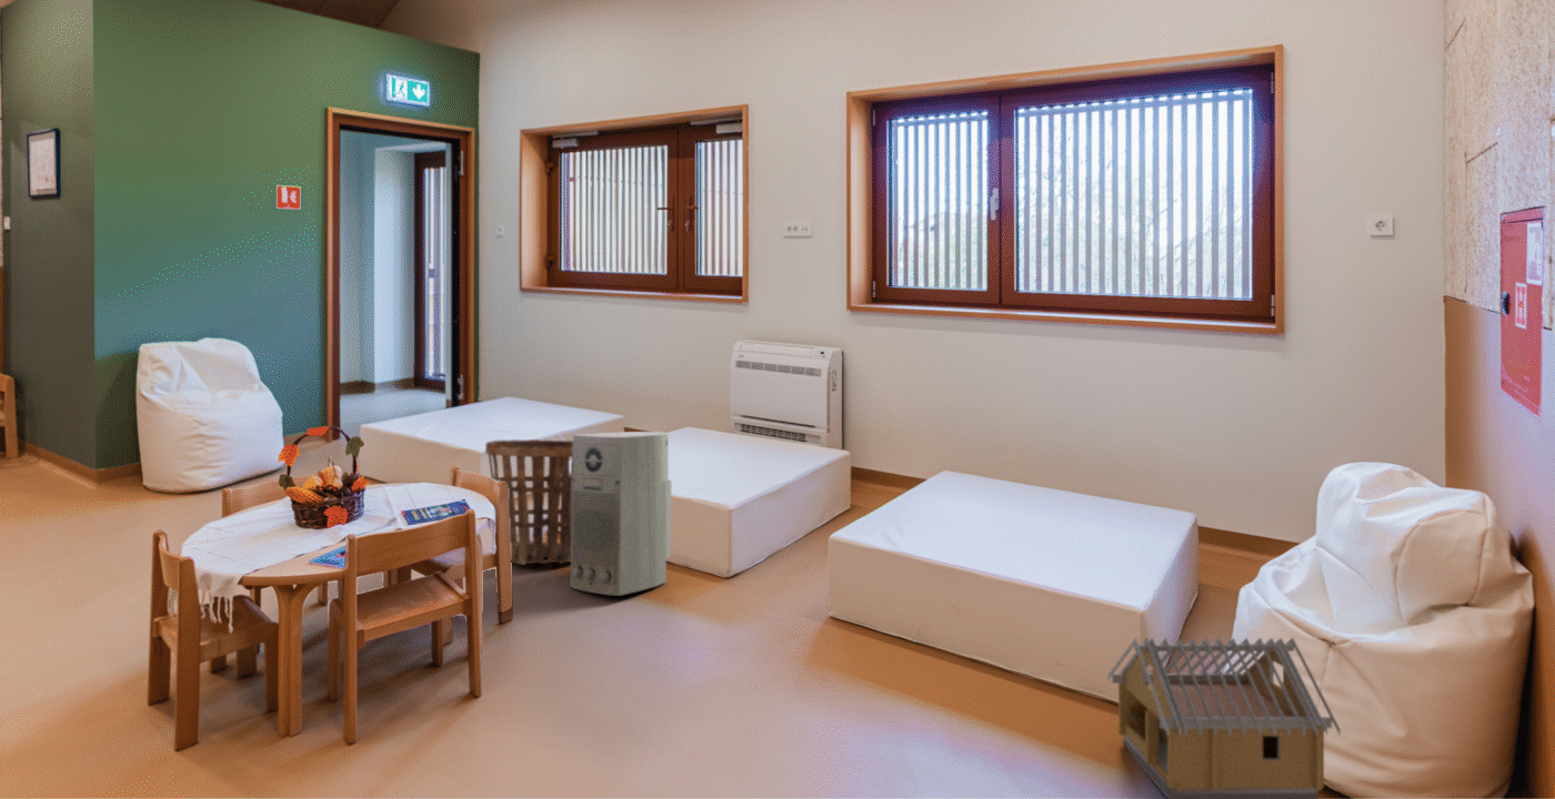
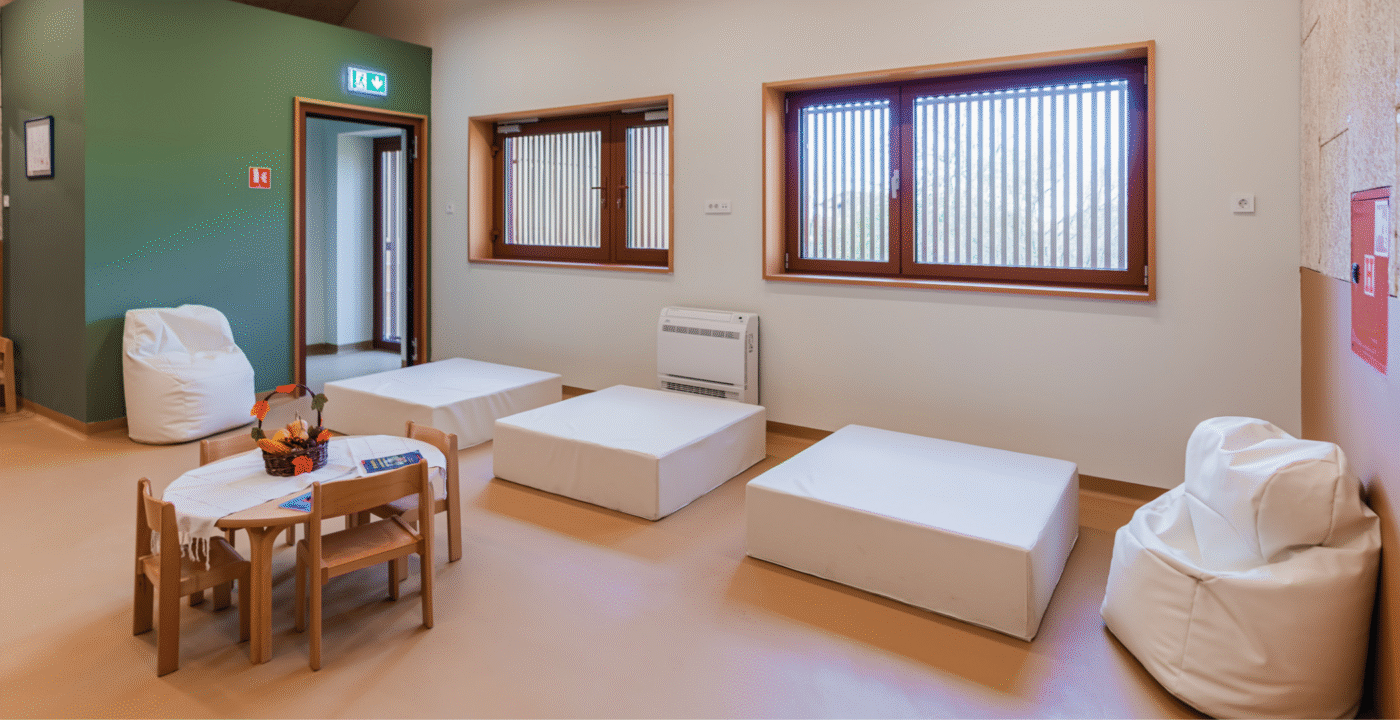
- toy house (1213, 707)
- basket (548, 498)
- air purifier (623, 508)
